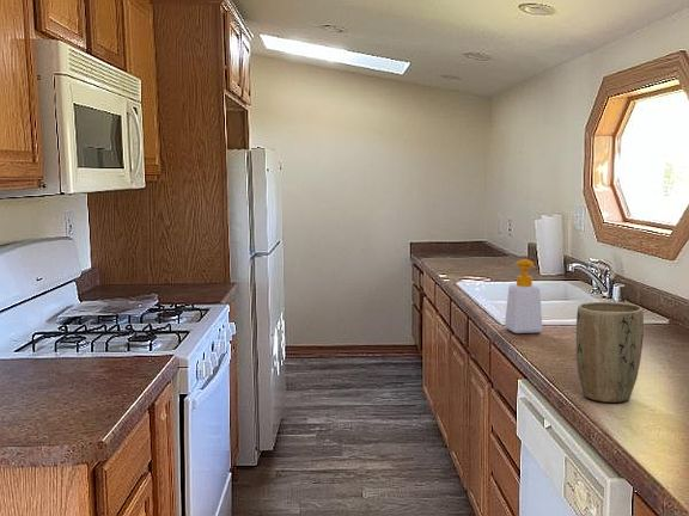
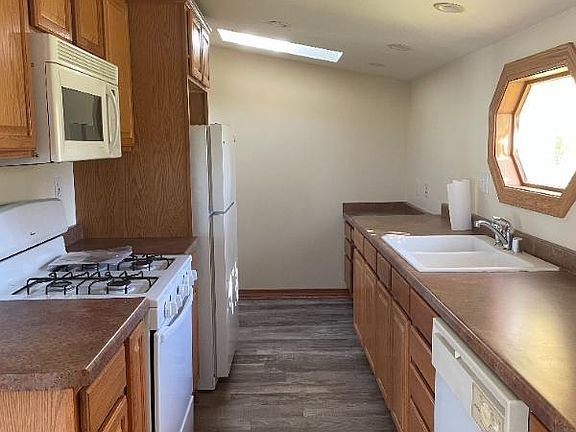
- plant pot (608, 351)
- soap bottle (526, 296)
